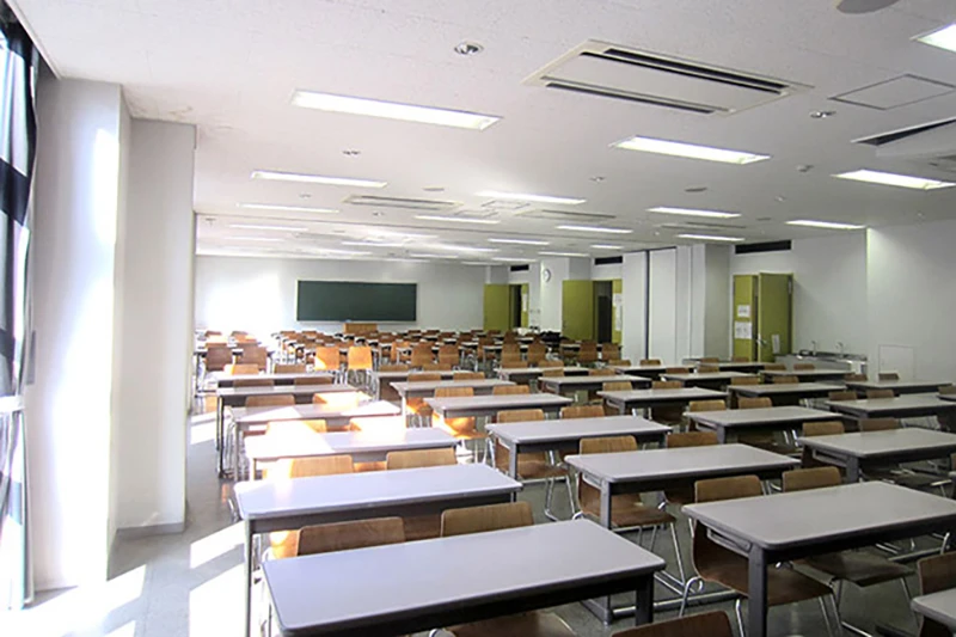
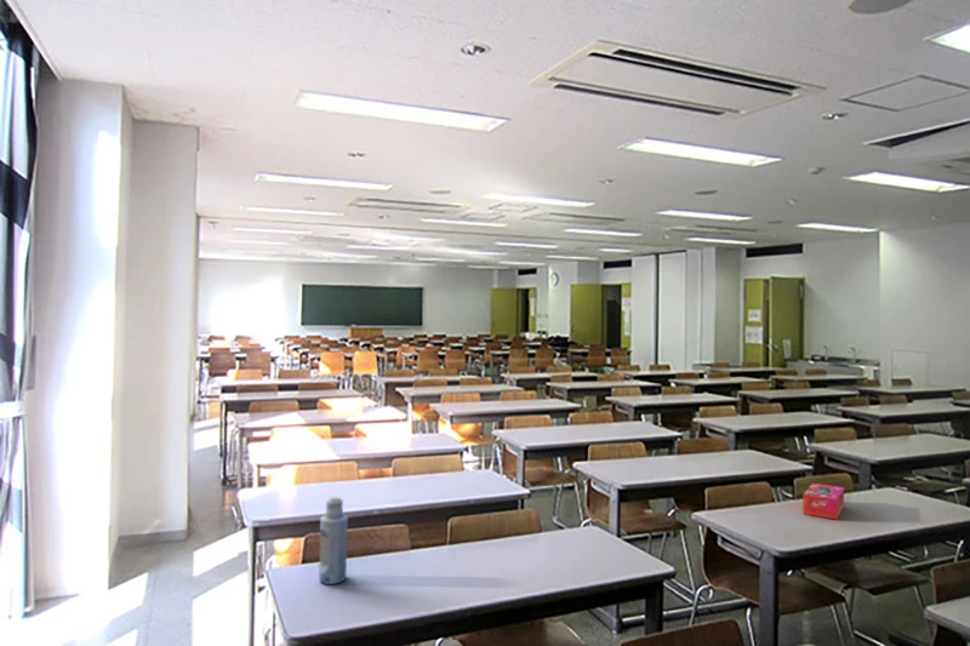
+ bottle (333, 538)
+ tissue box (823, 499)
